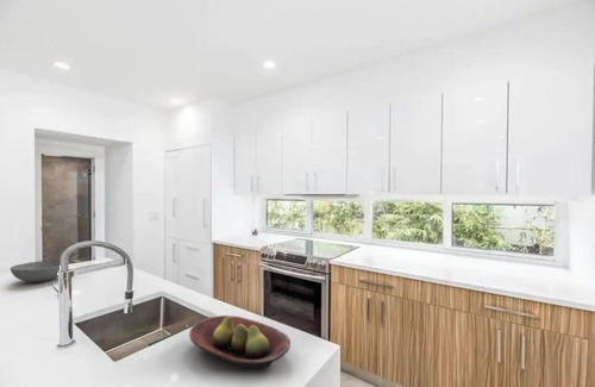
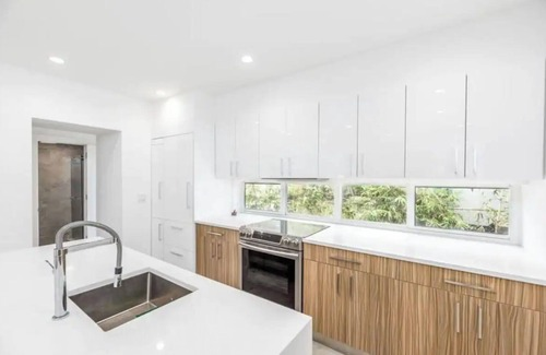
- bowl (40, 271)
- fruit bowl (238, 336)
